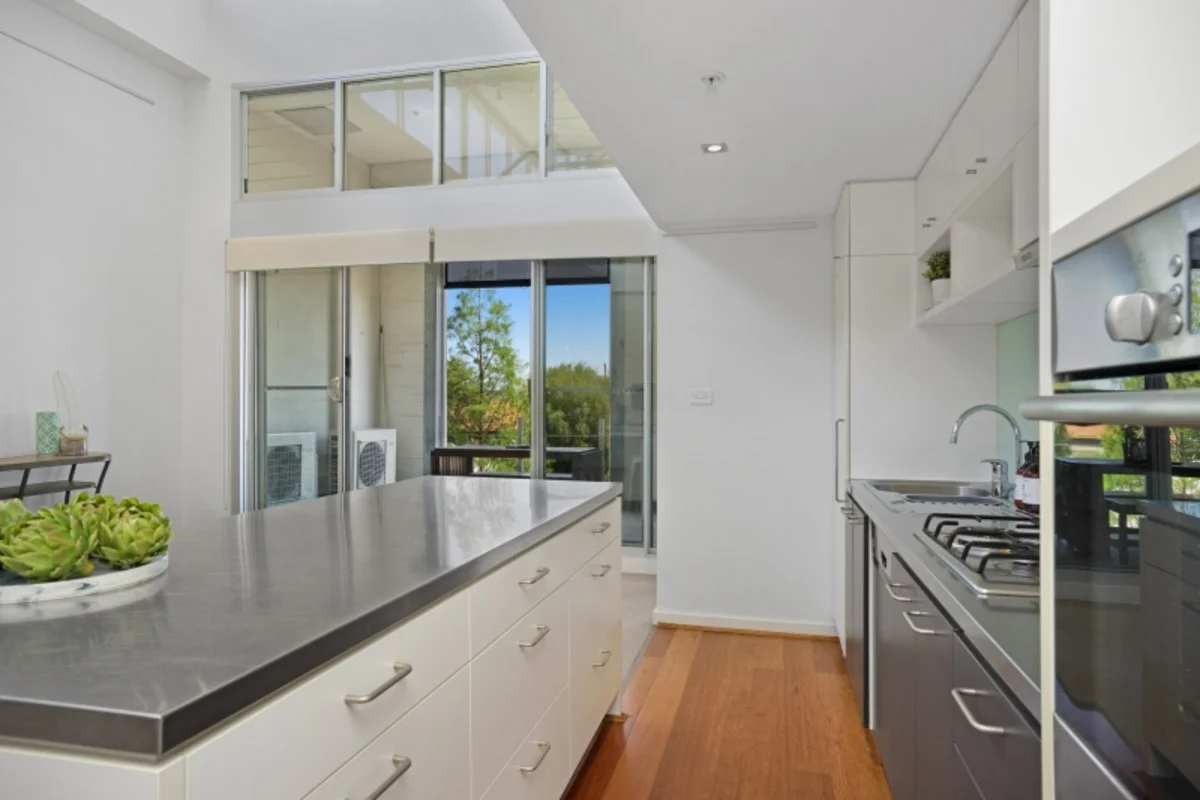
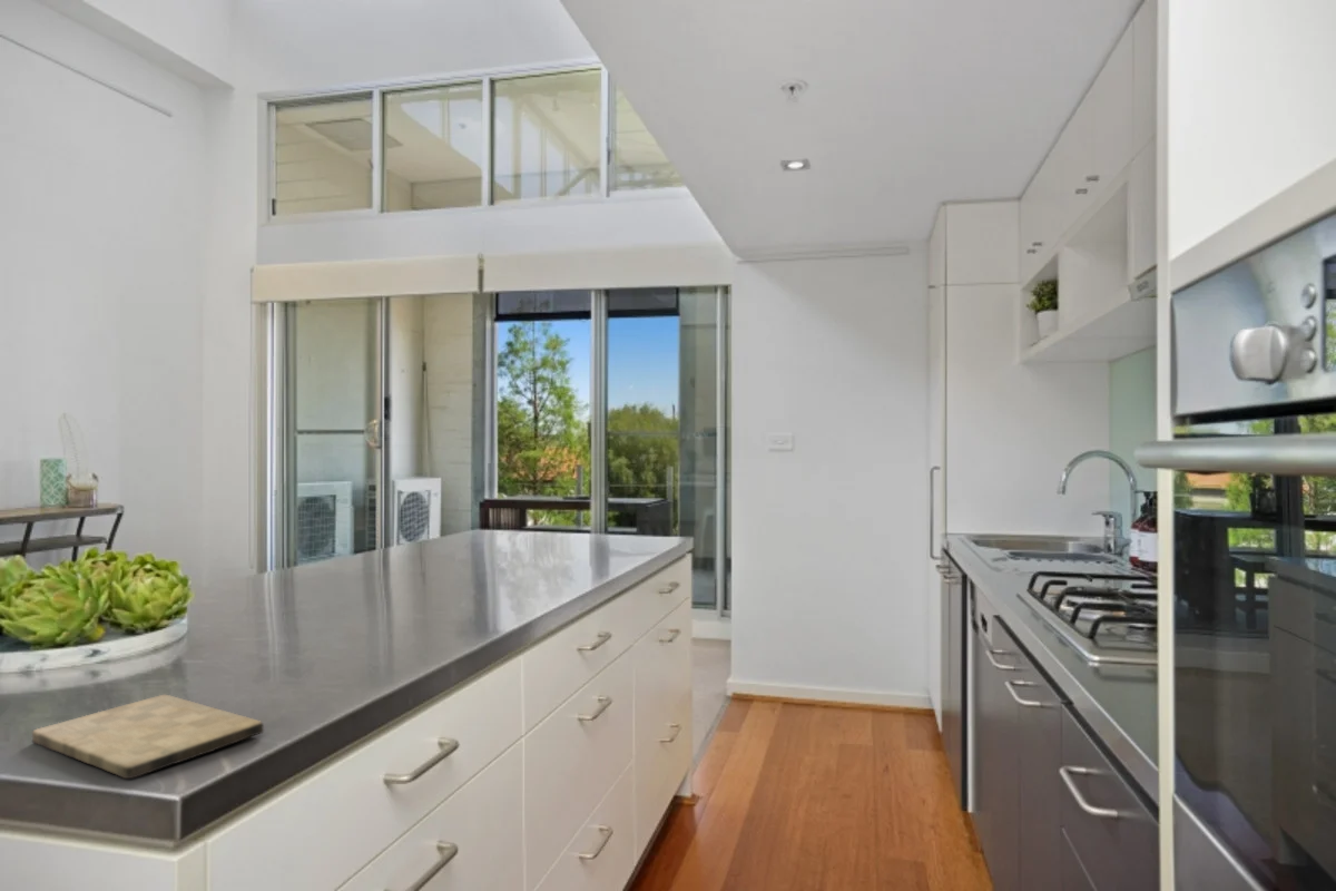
+ cutting board (149, 731)
